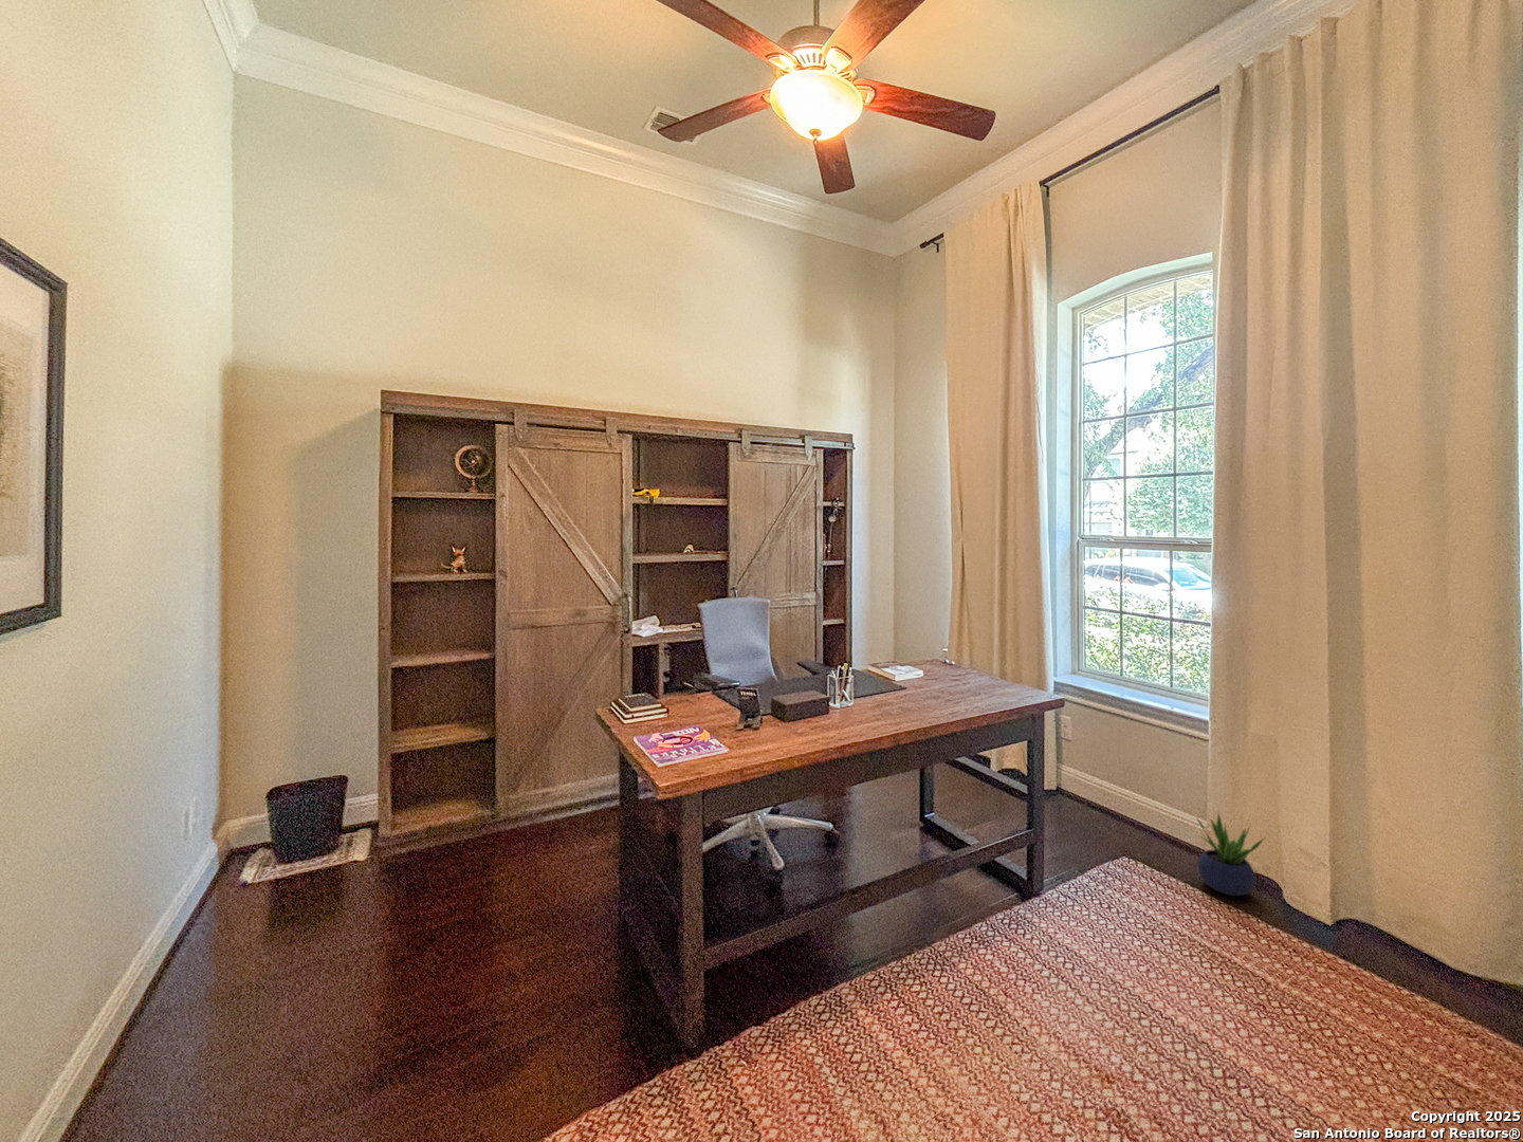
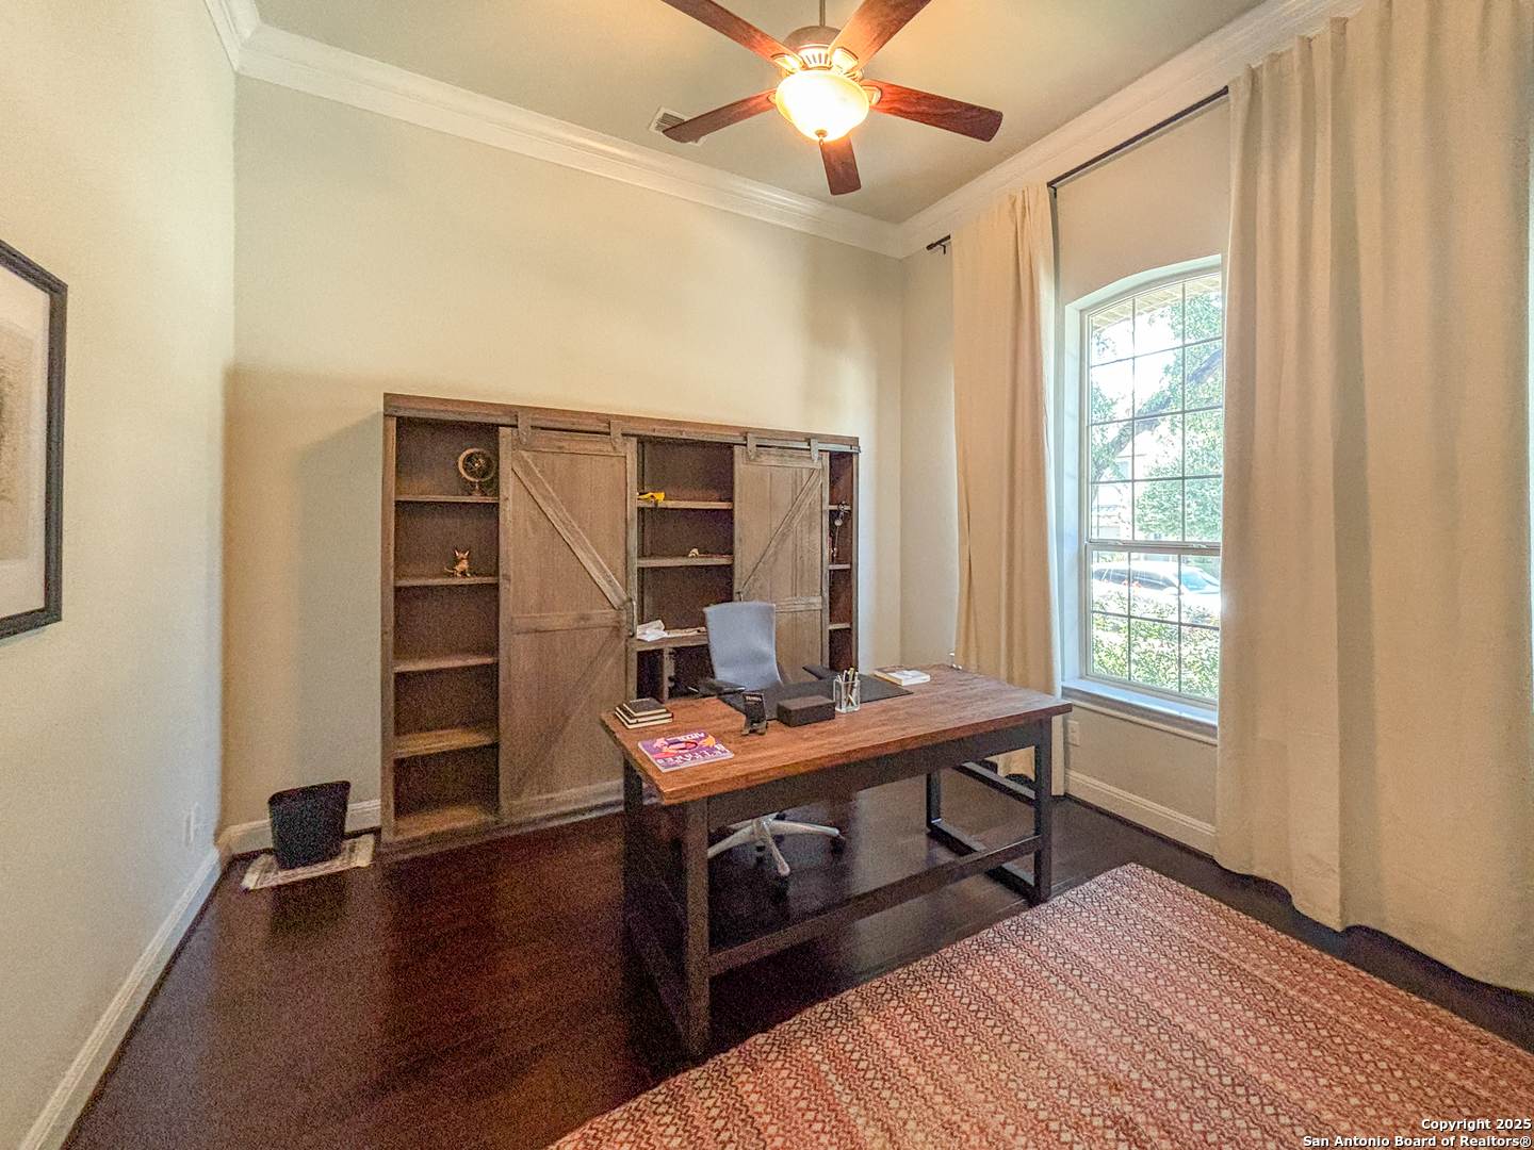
- potted plant (1230, 854)
